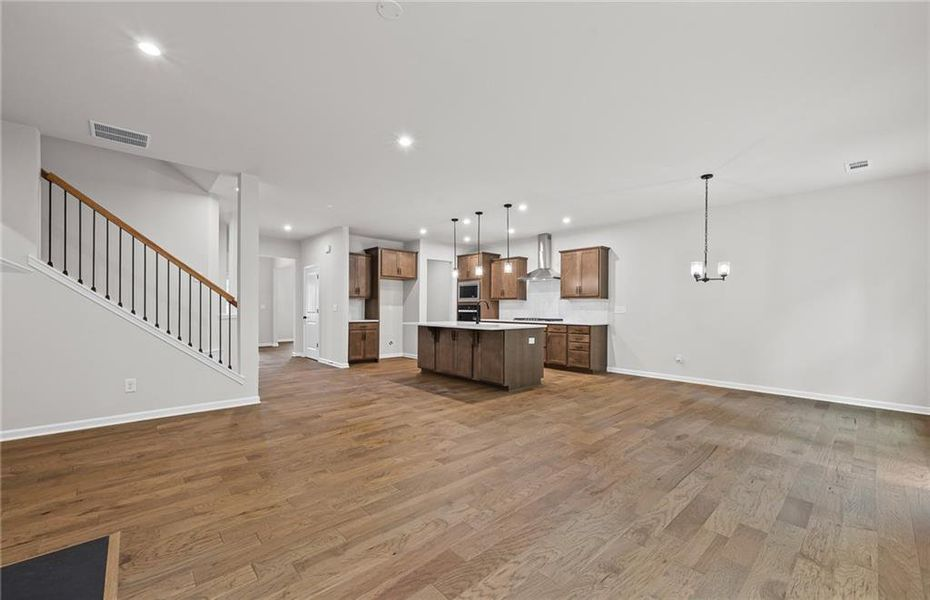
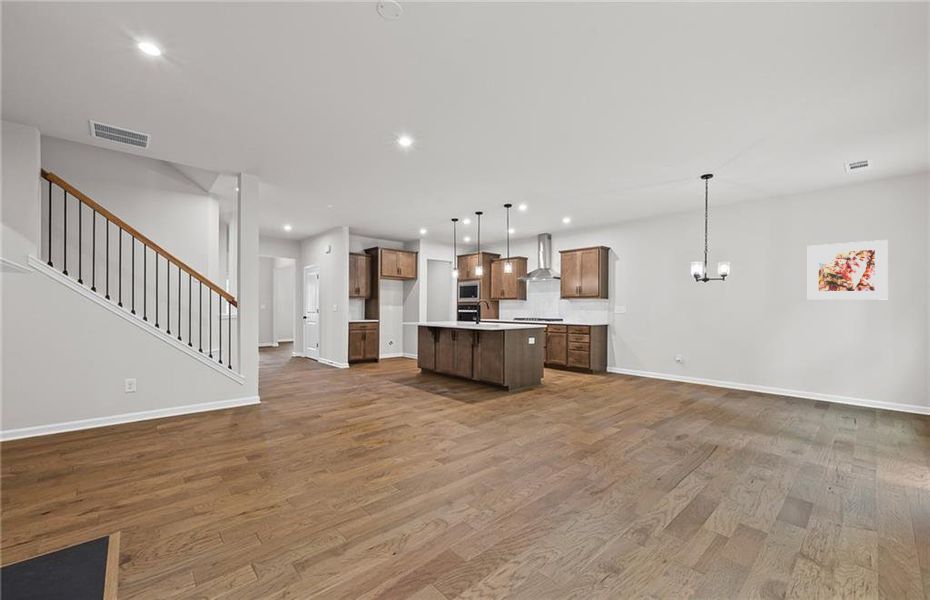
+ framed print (845, 271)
